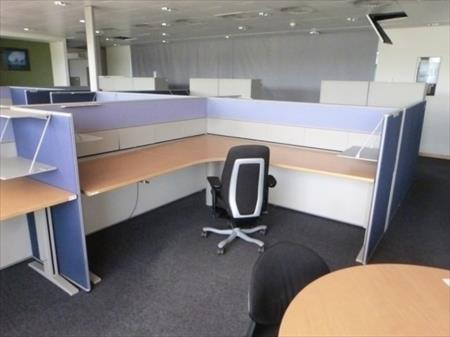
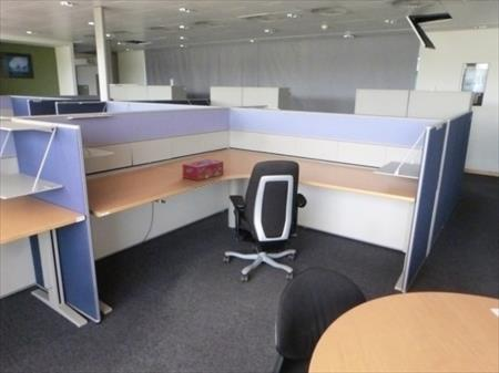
+ tissue box (203, 168)
